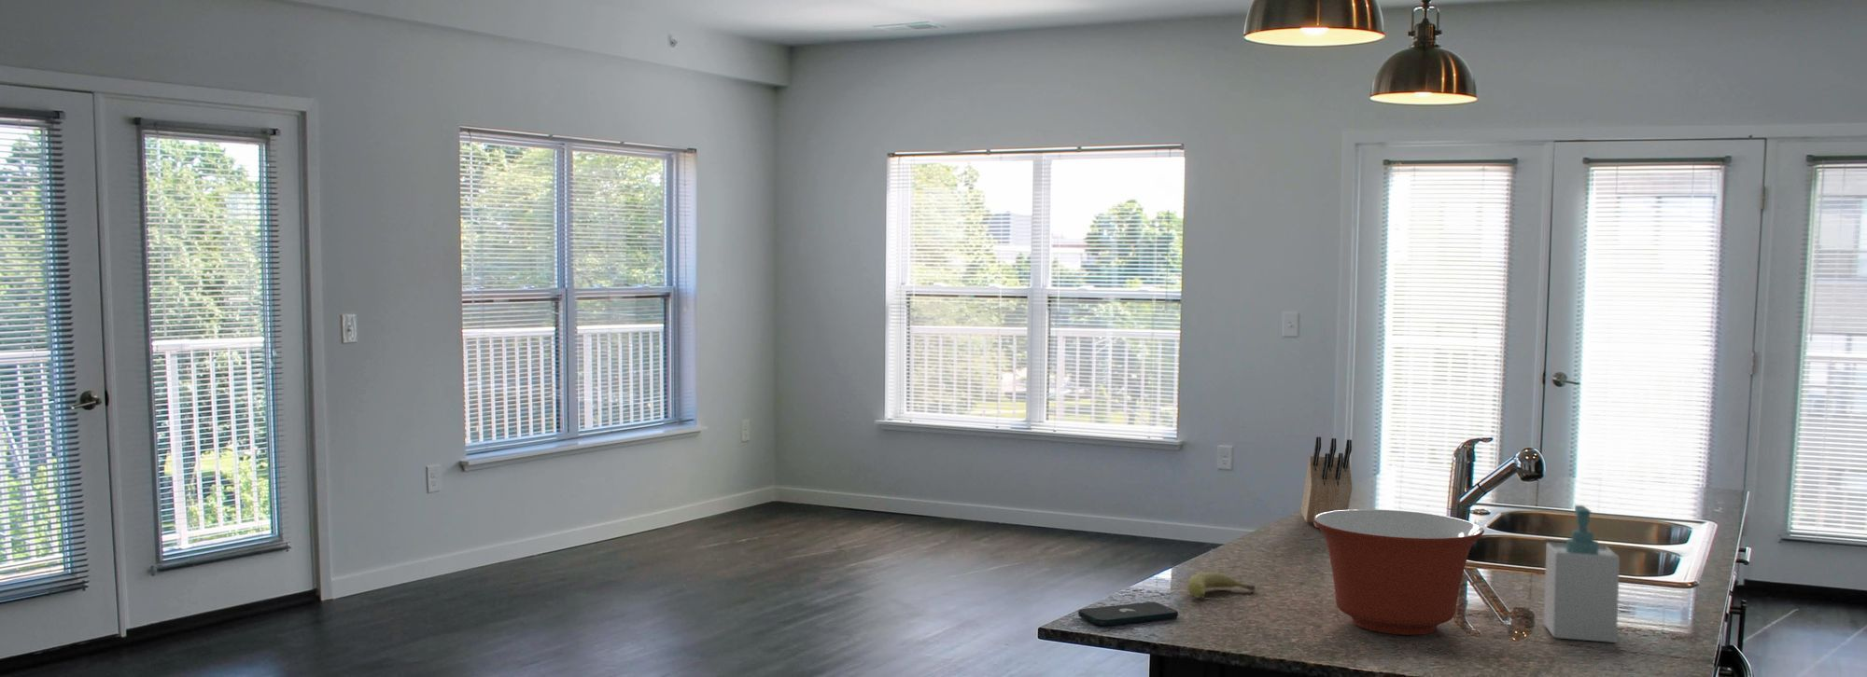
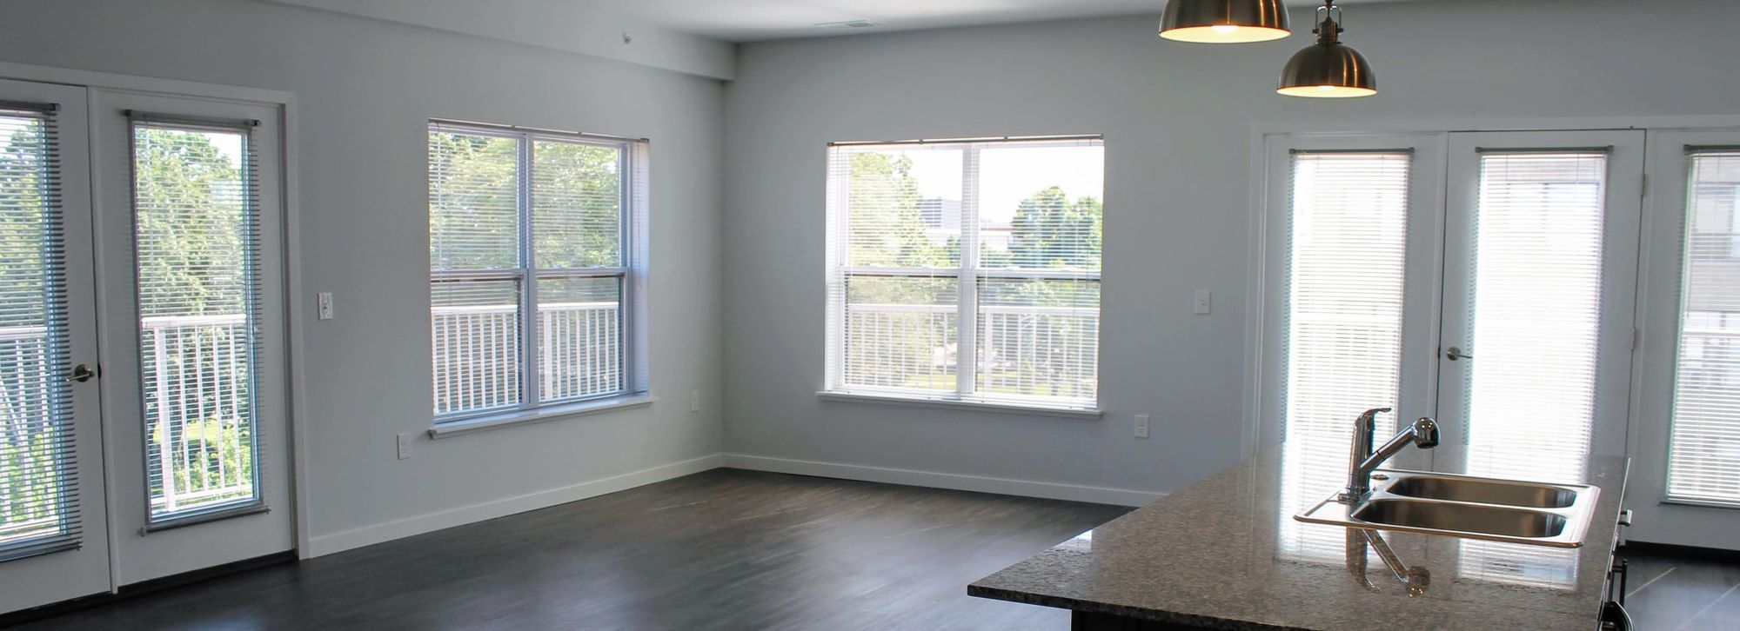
- mixing bowl (1395, 573)
- smartphone (1128, 613)
- fruit (1215, 584)
- soap bottle (1580, 571)
- knife block (1326, 477)
